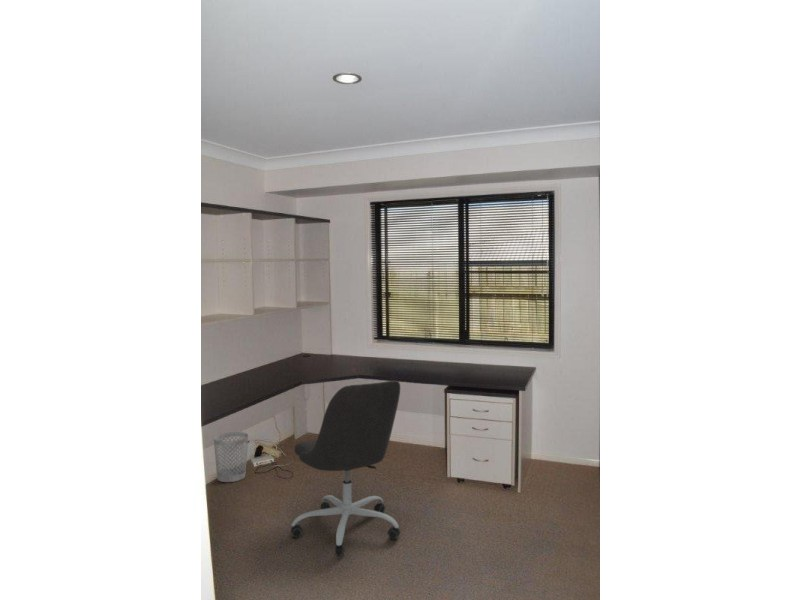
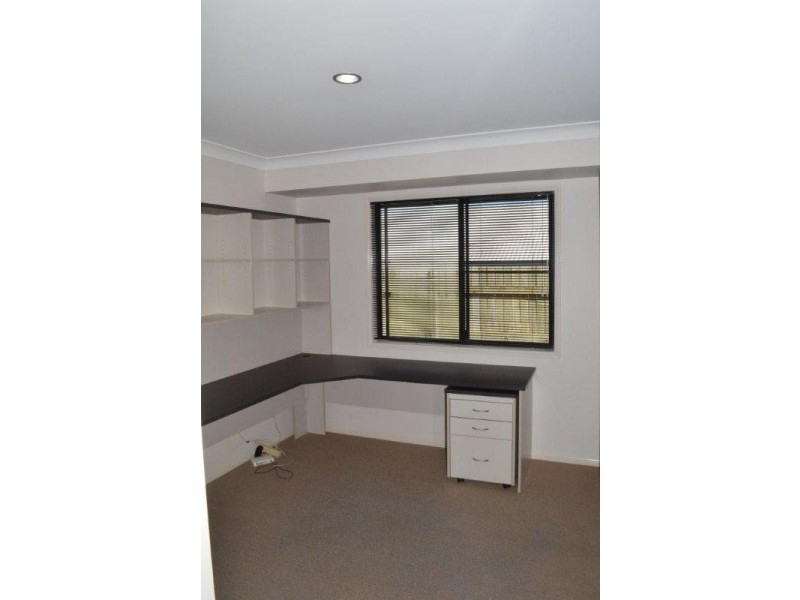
- wastebasket (231, 457)
- office chair (346, 452)
